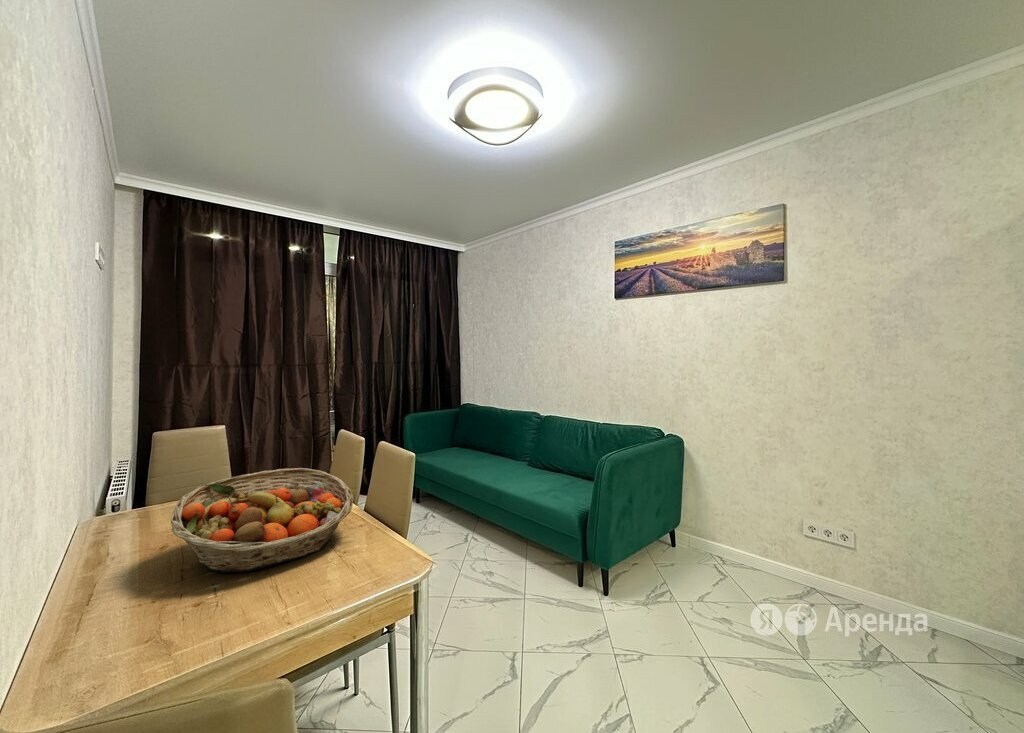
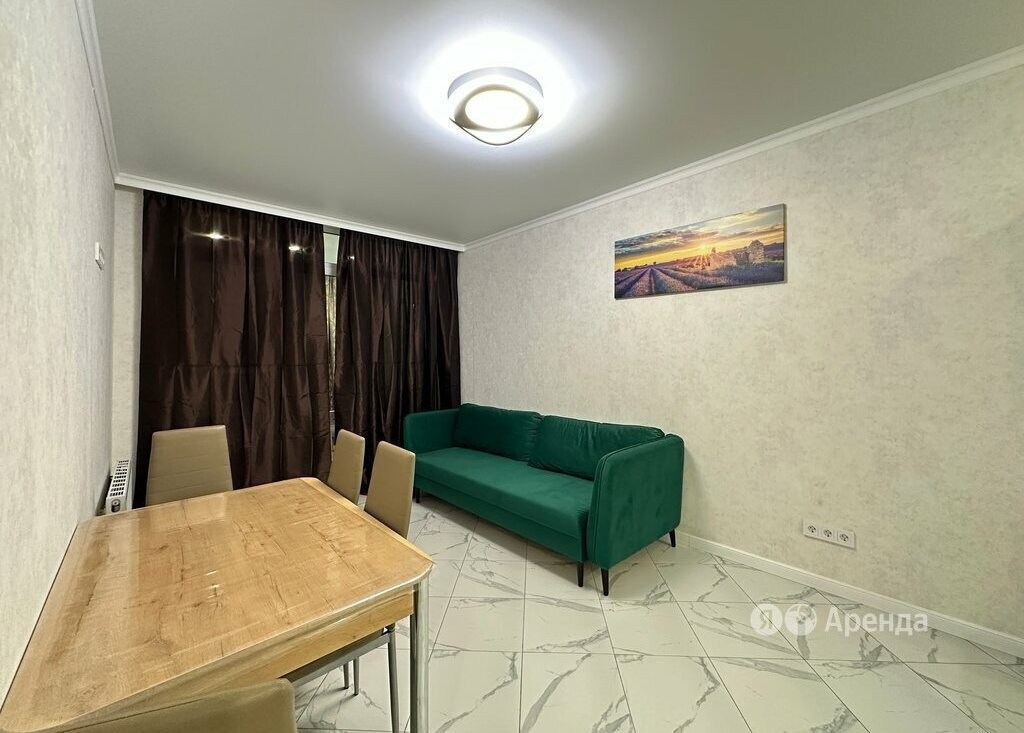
- fruit basket (270, 514)
